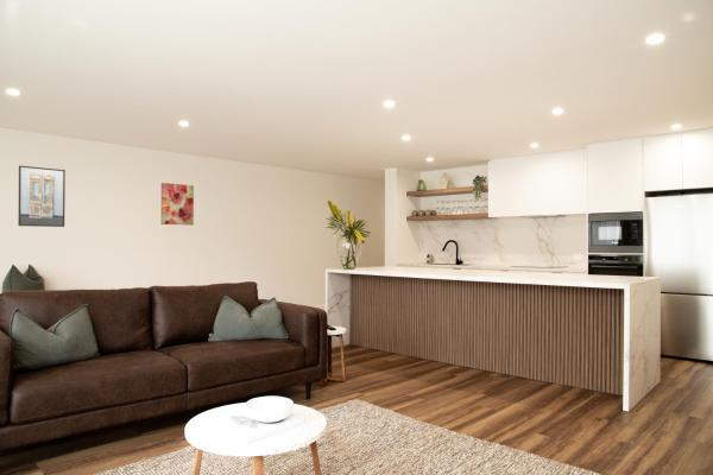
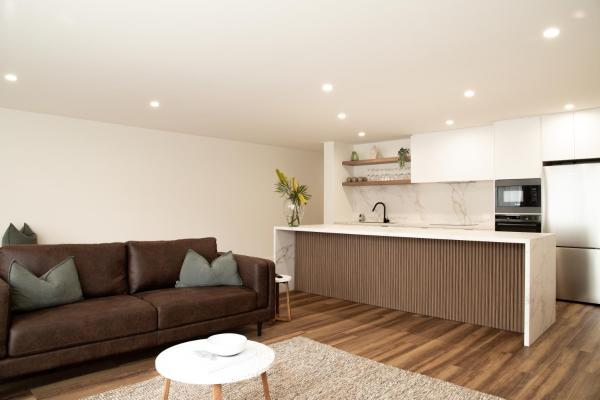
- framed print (42, 196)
- wall art (177, 204)
